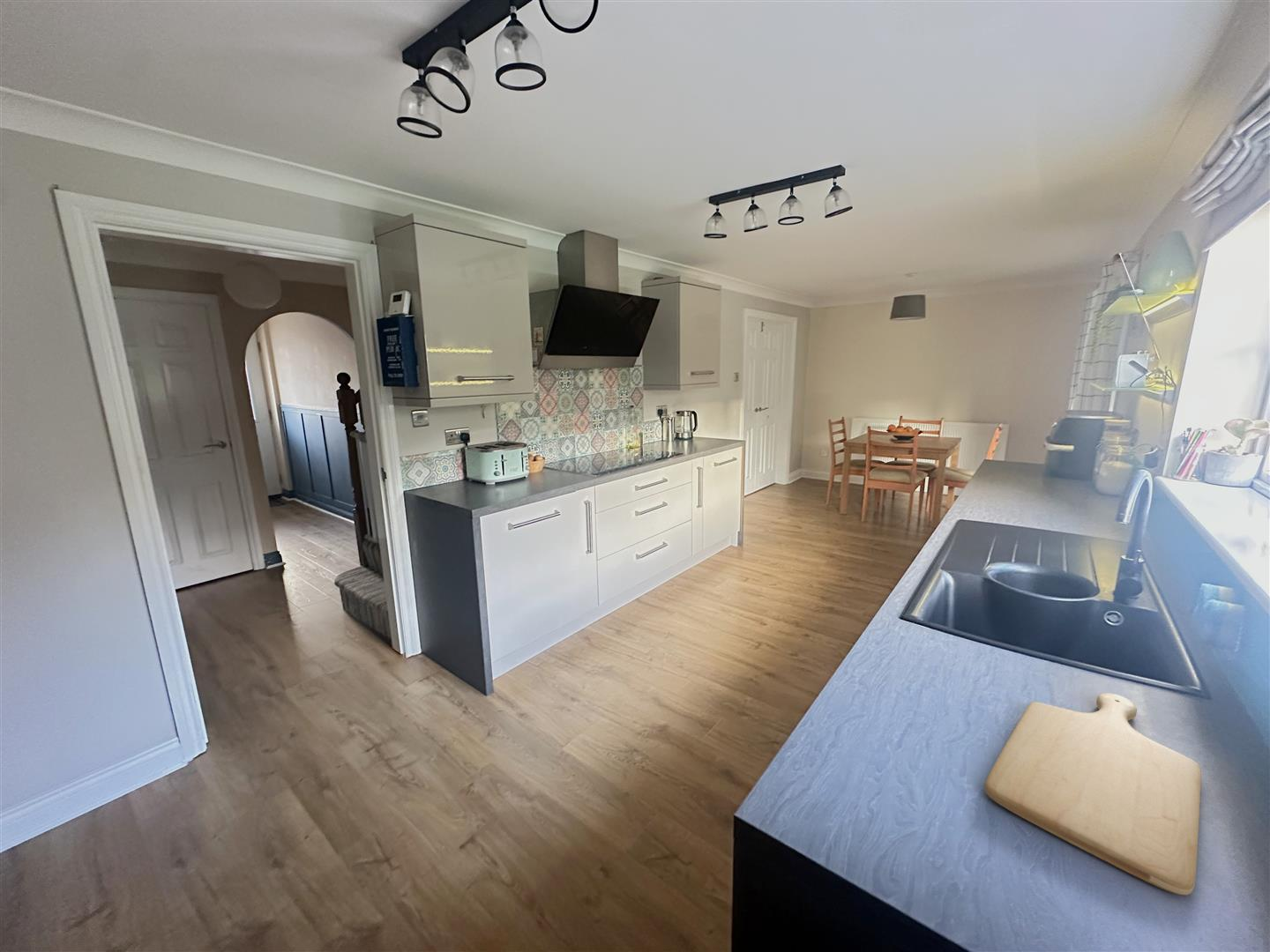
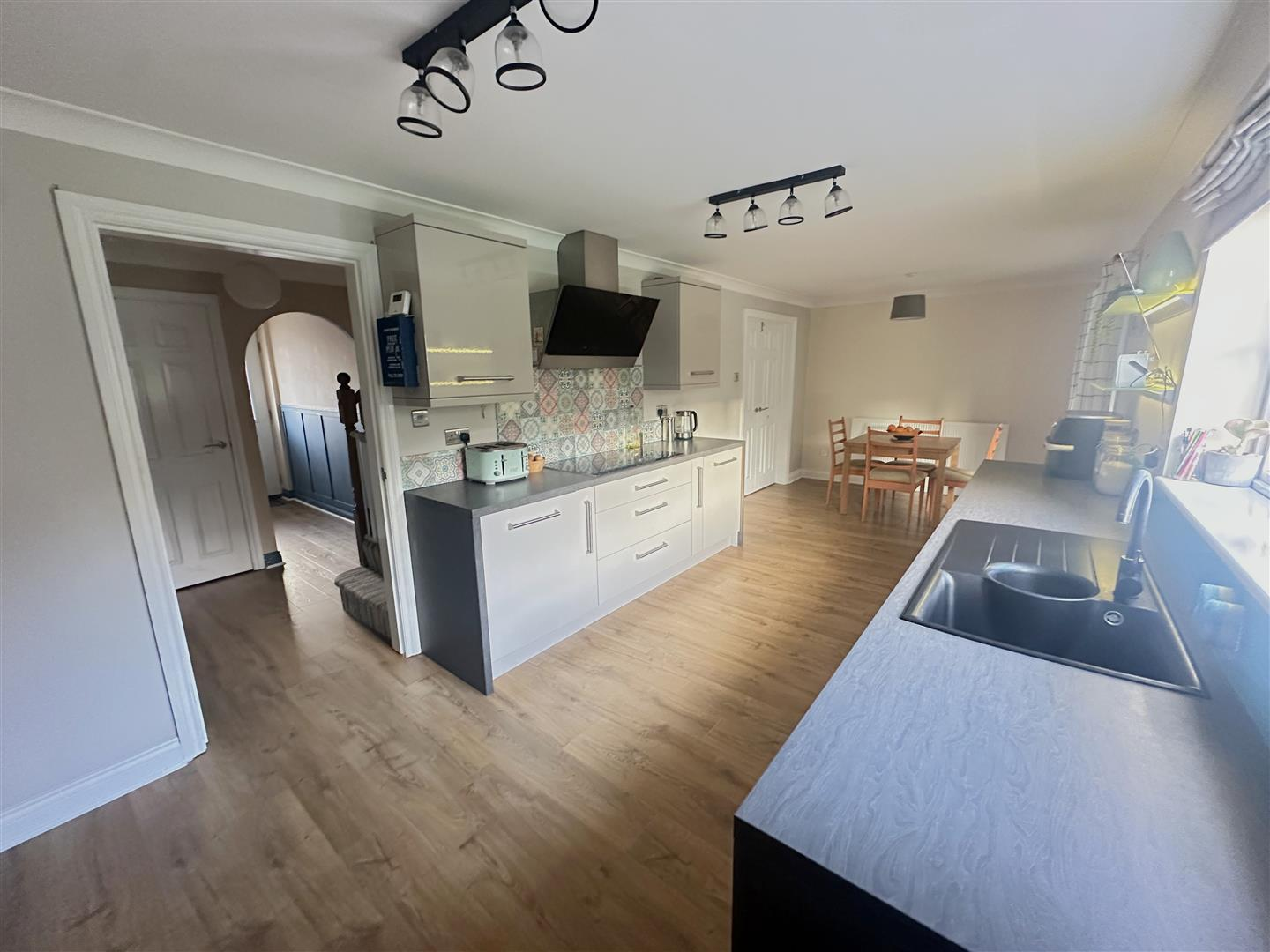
- chopping board (1100, 757)
